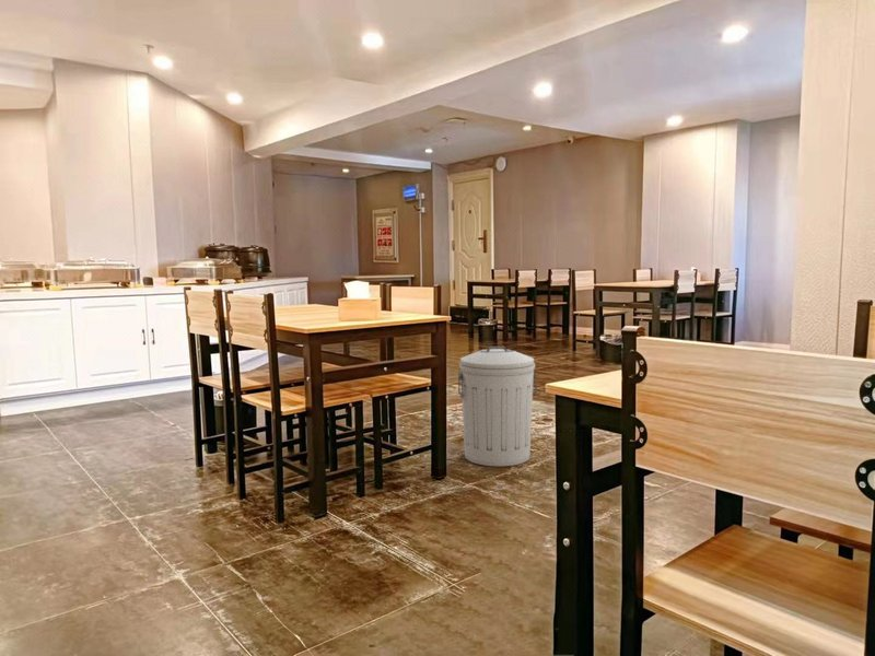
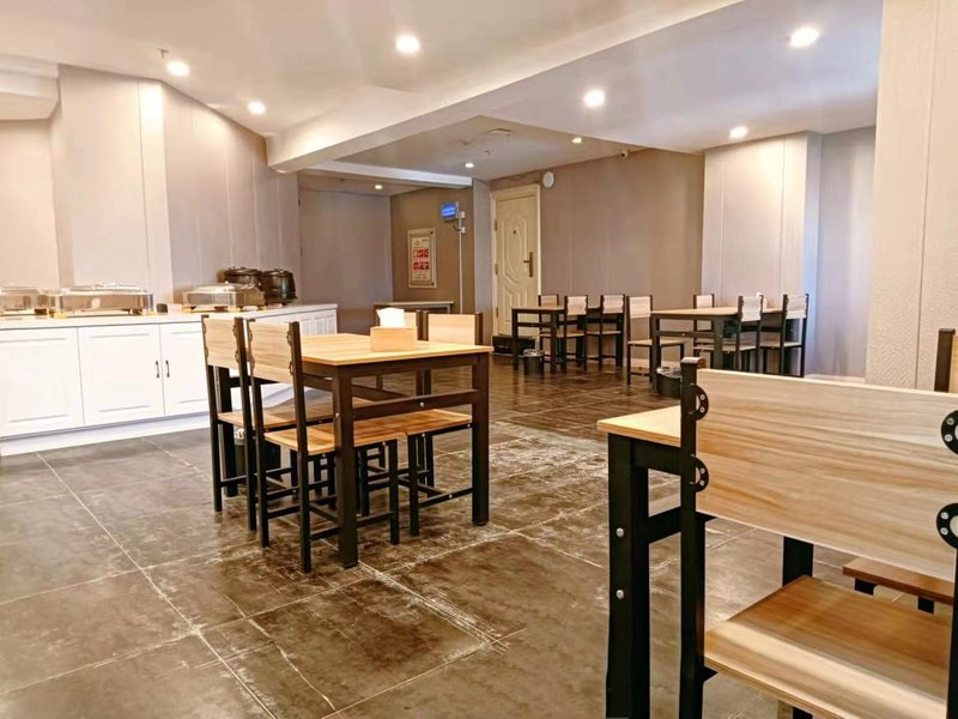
- trash can (497, 401)
